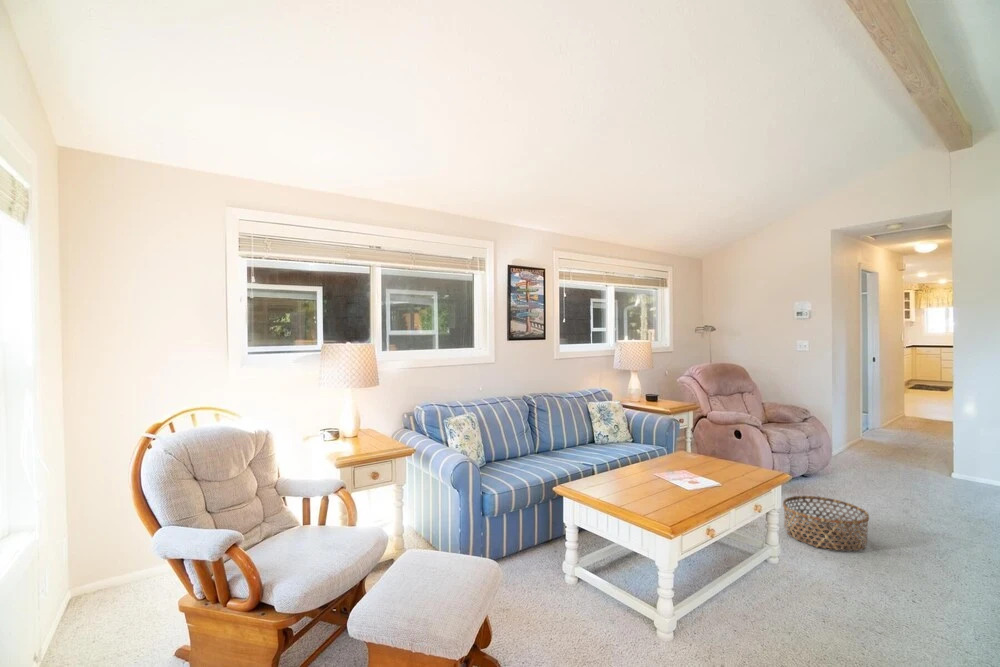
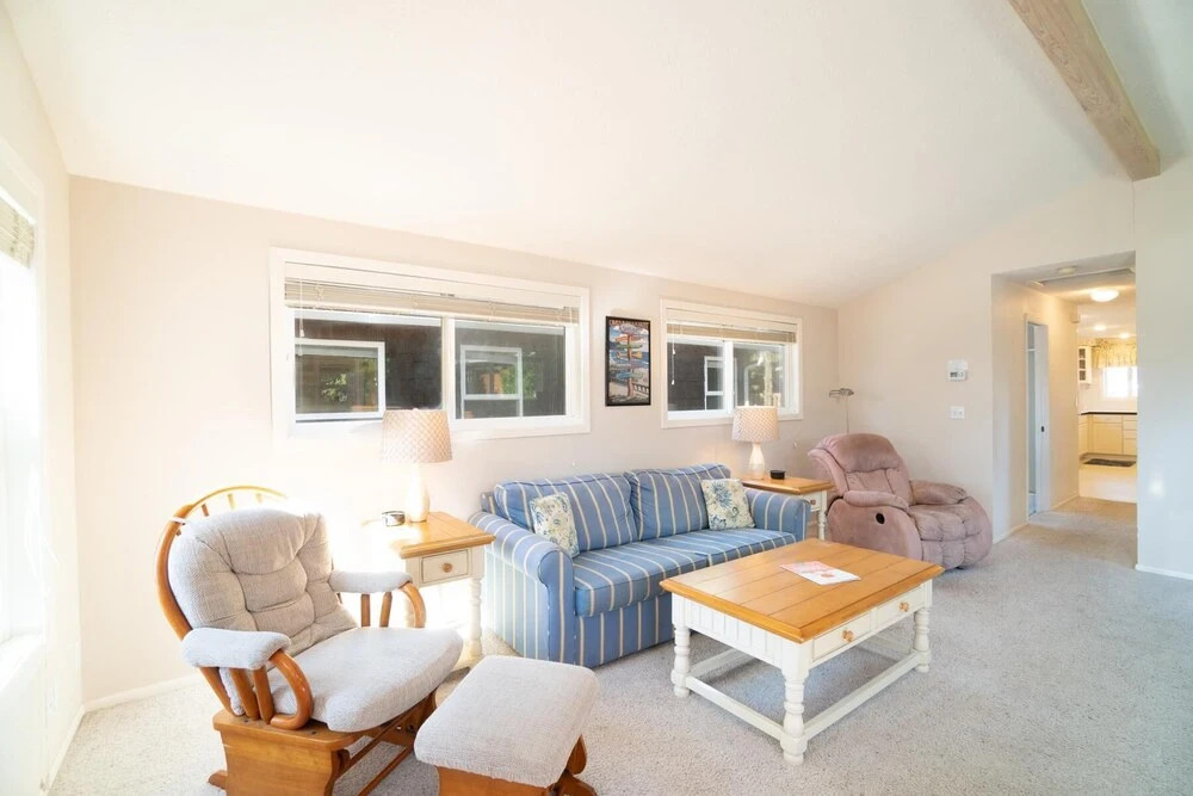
- basket (823, 522)
